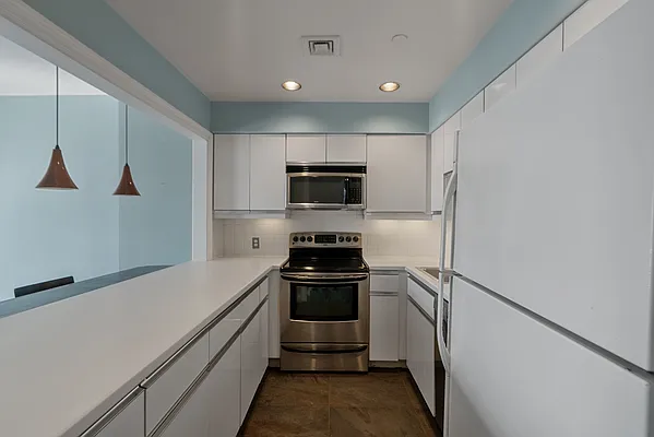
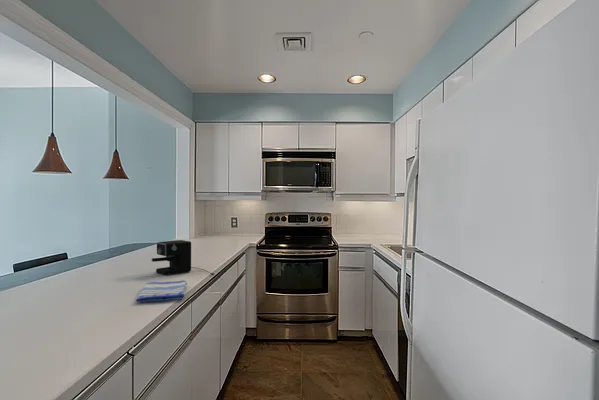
+ coffee maker (183, 258)
+ dish towel (163, 290)
